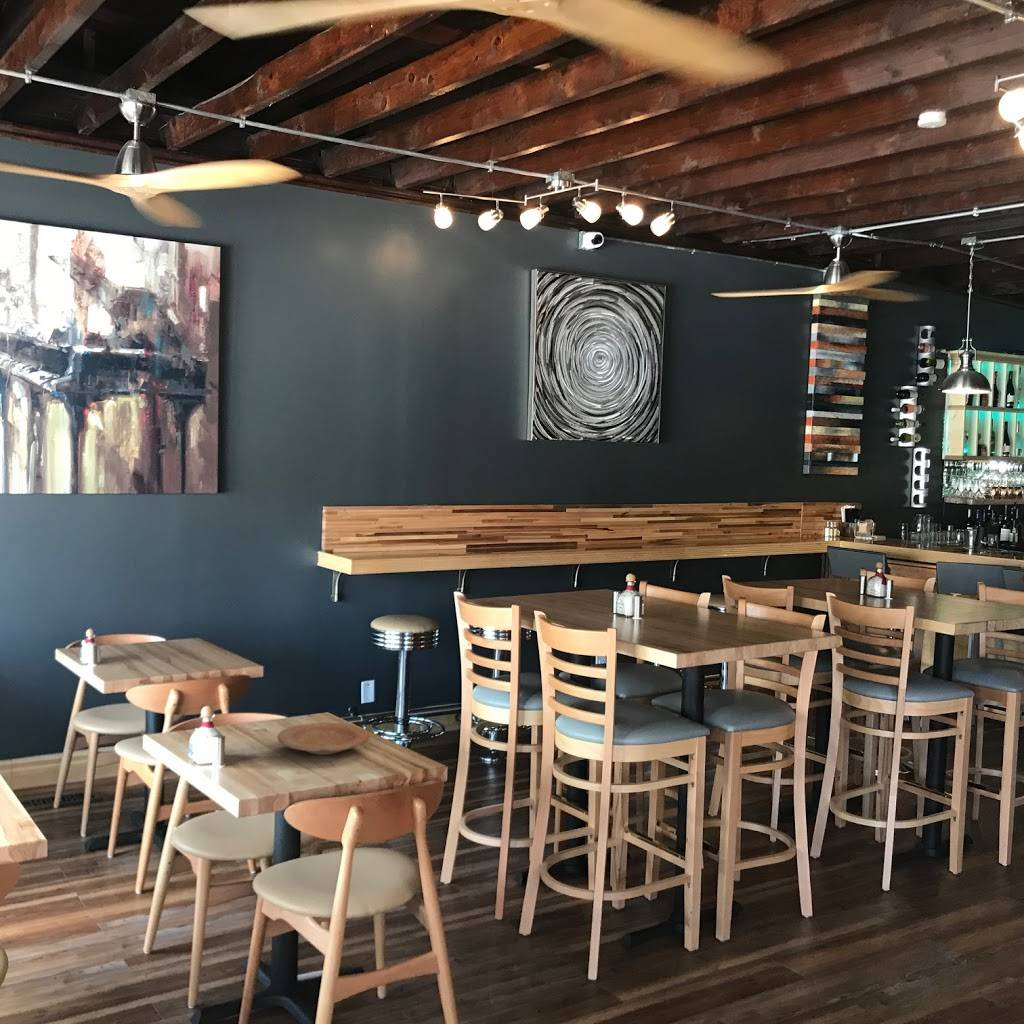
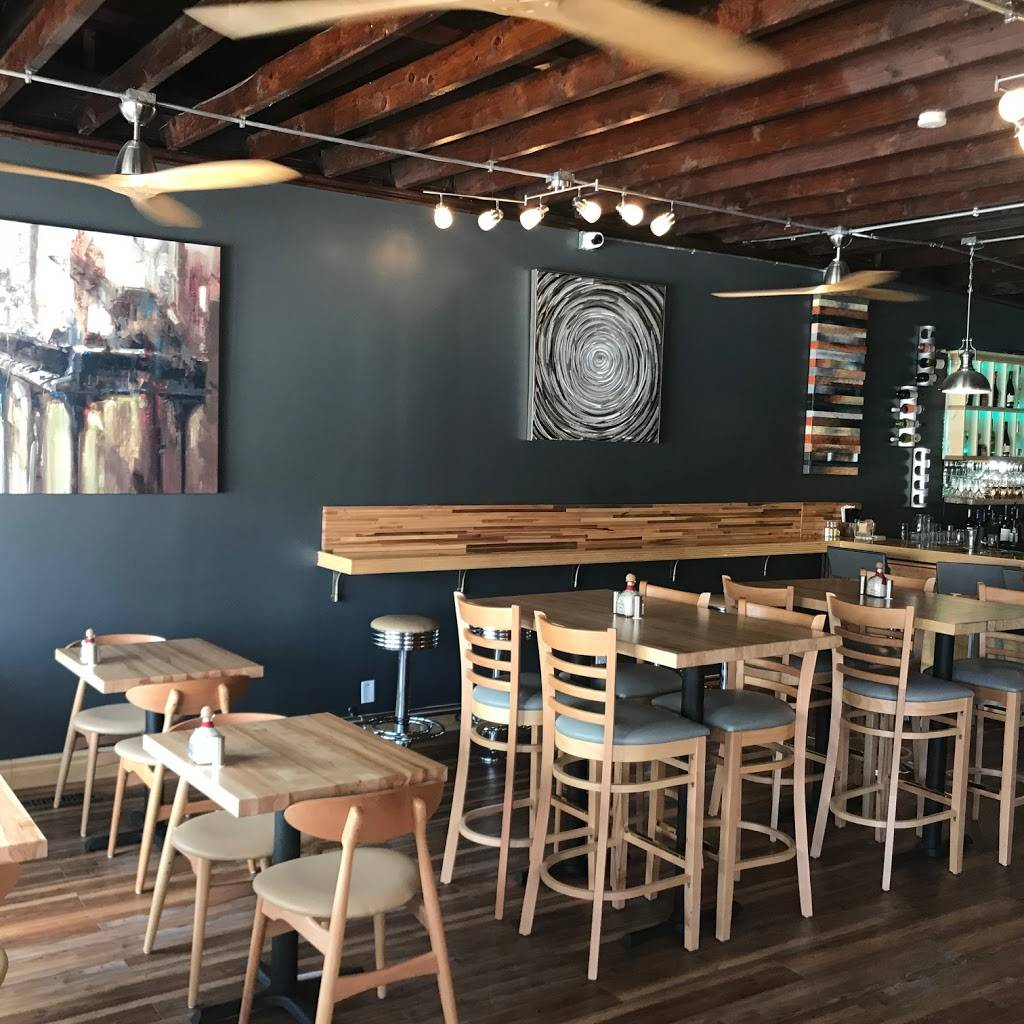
- plate (323, 741)
